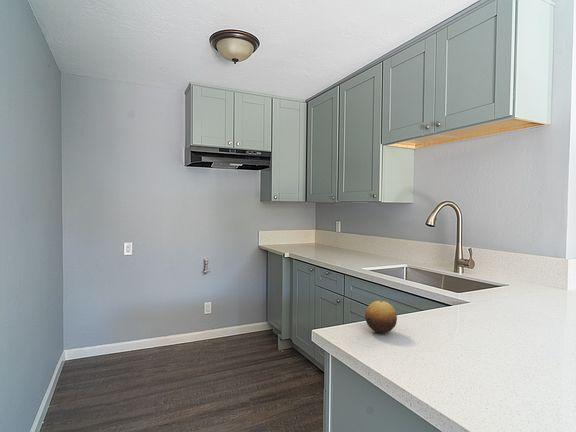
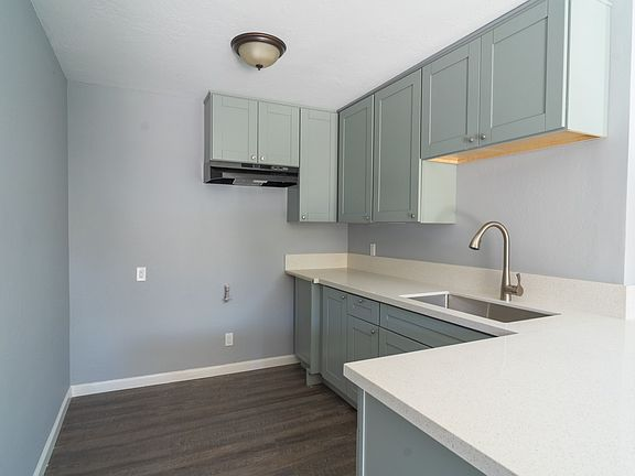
- fruit (380, 316)
